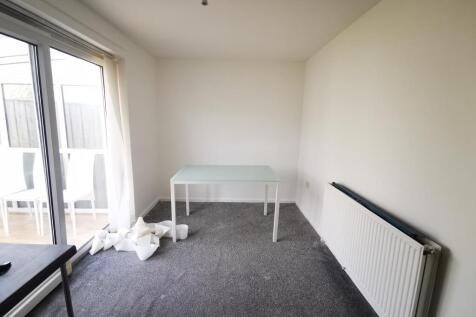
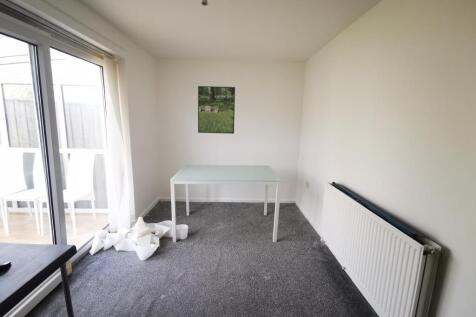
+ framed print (216, 110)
